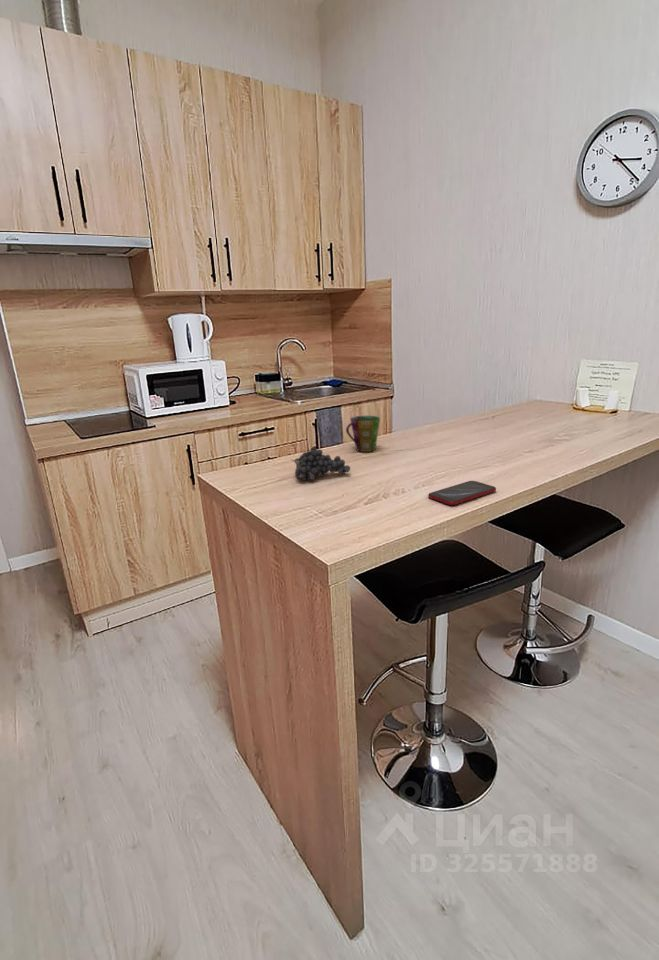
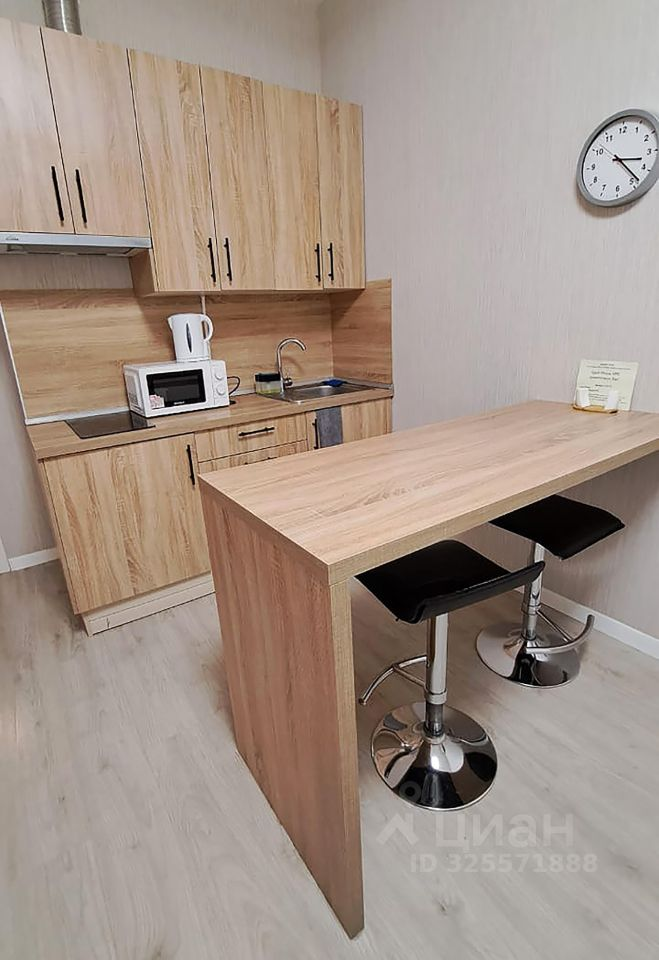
- cup (362, 434)
- fruit (319, 461)
- smartphone (462, 492)
